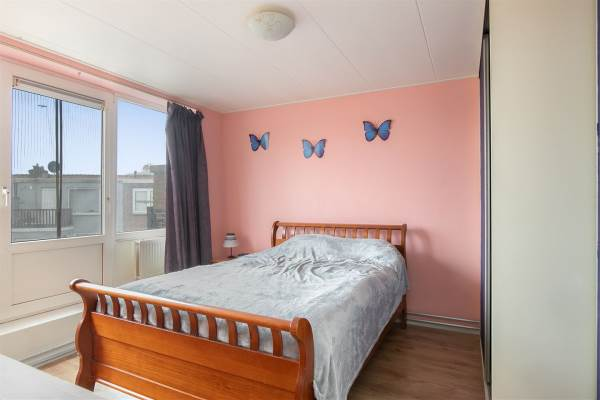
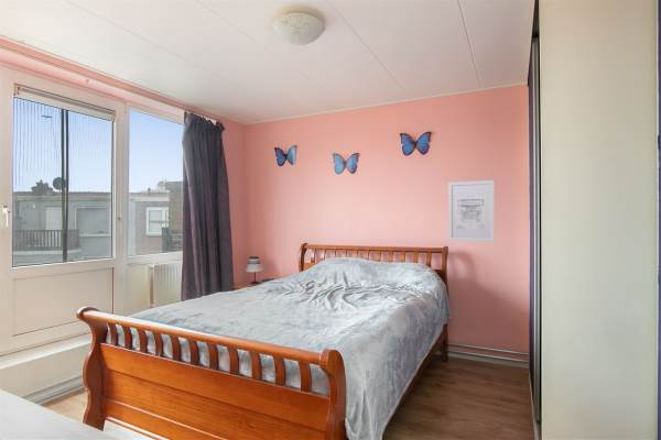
+ wall art (470, 211)
